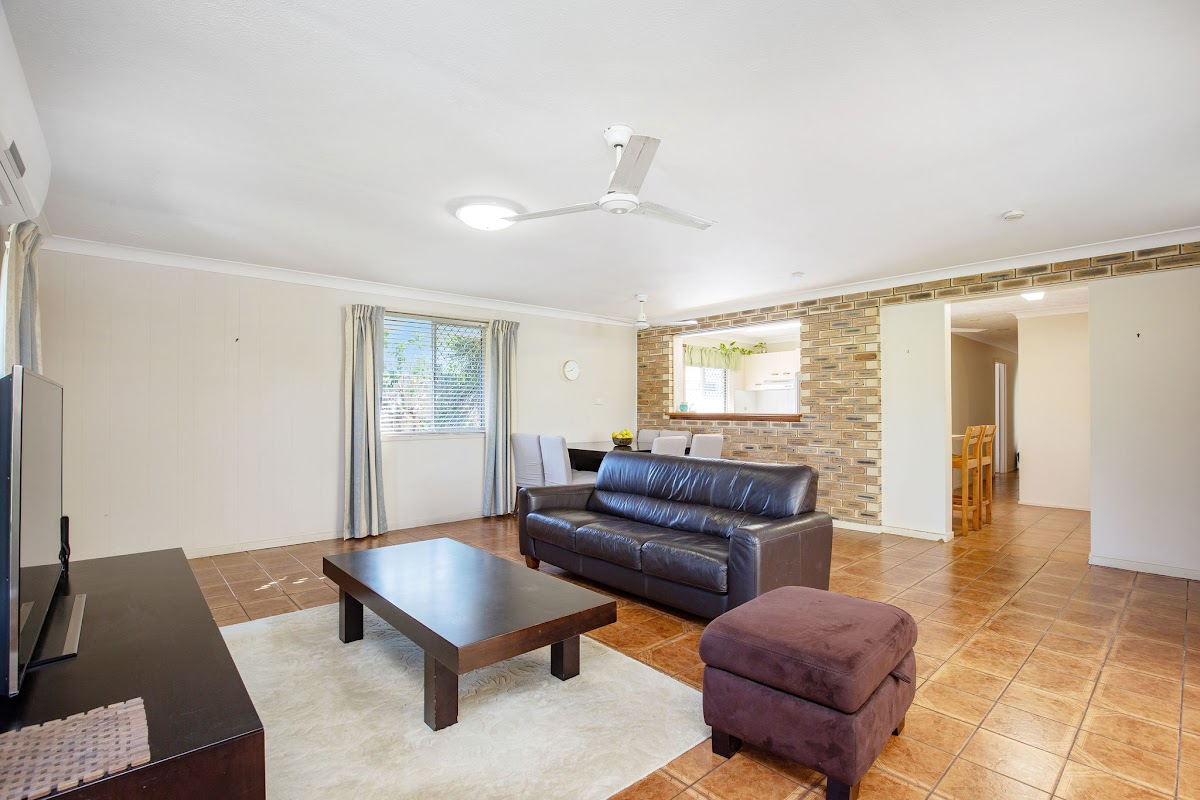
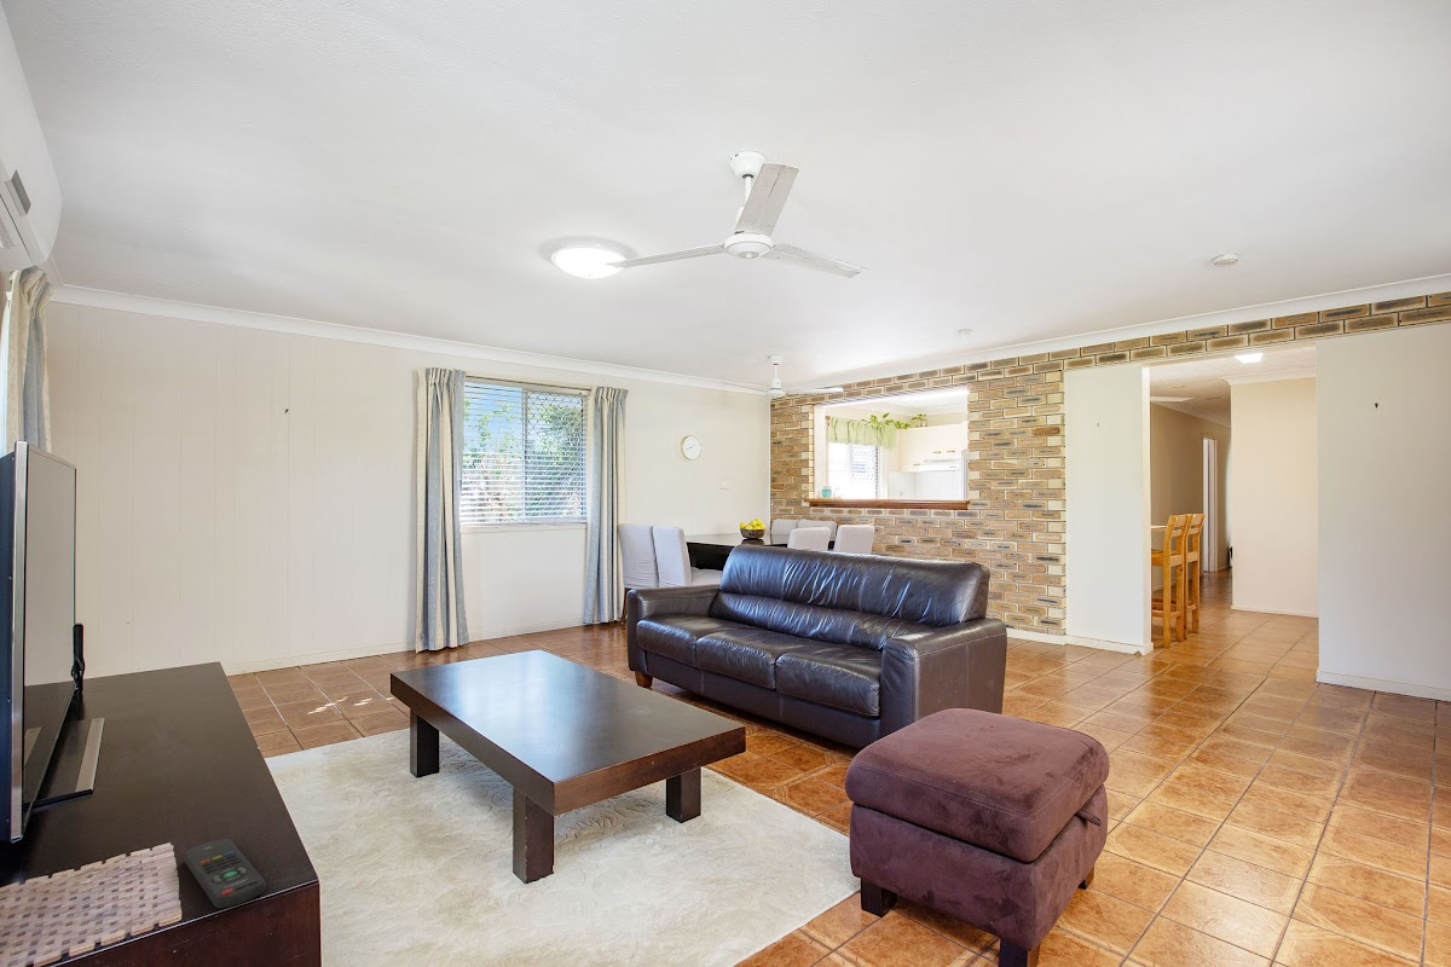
+ remote control (222, 870)
